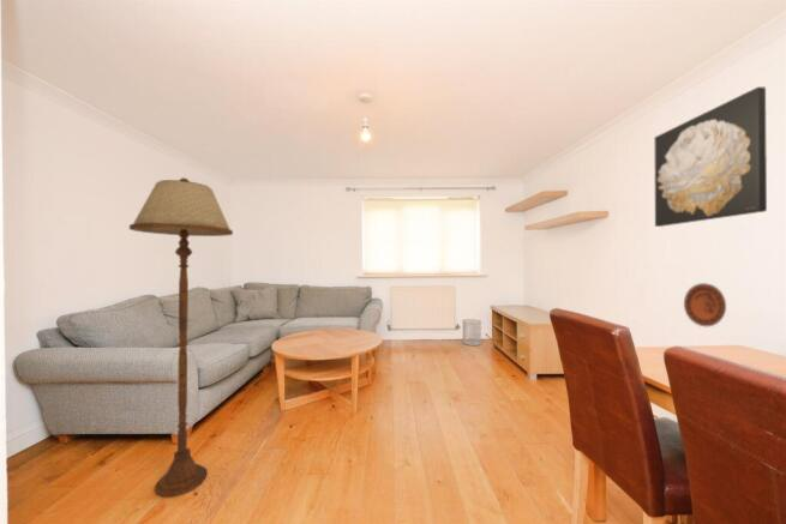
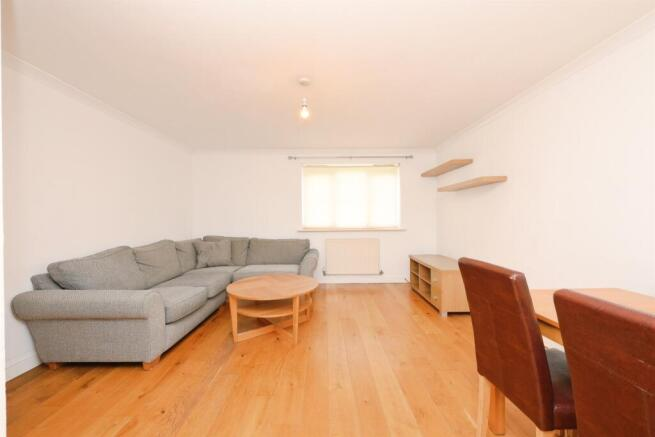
- floor lamp (184, 329)
- wastebasket (472, 331)
- wall art (701, 168)
- decorative plate (704, 305)
